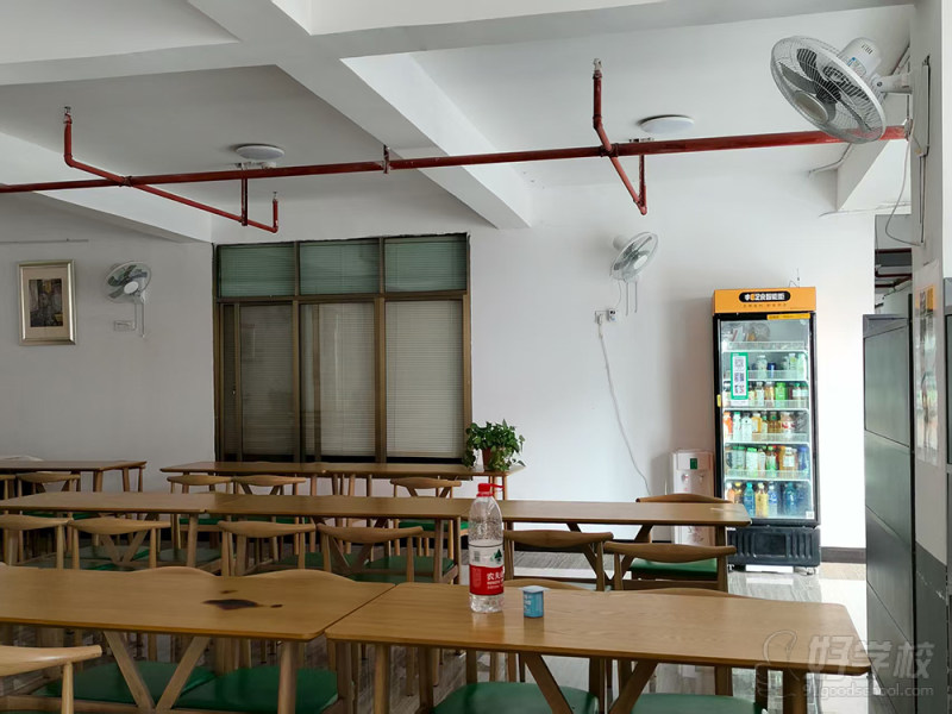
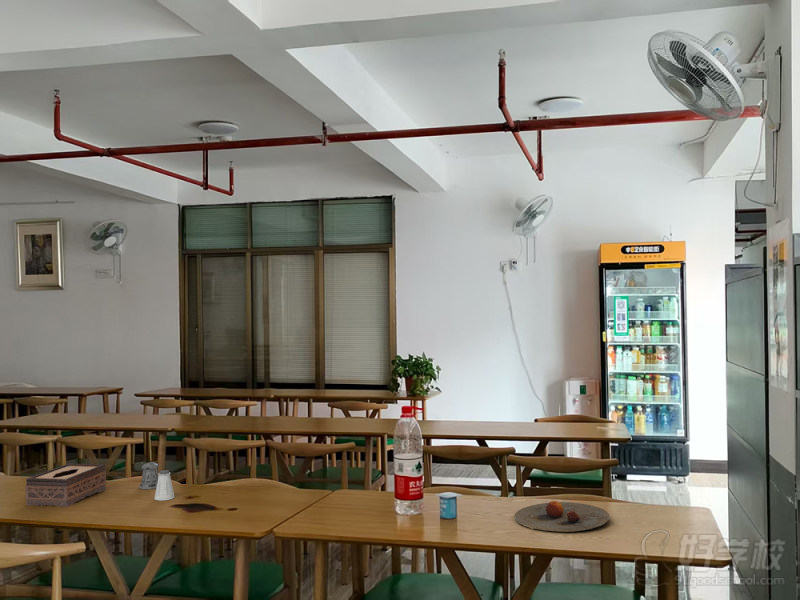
+ pepper shaker (149, 473)
+ plate (561, 512)
+ tissue box (67, 484)
+ saltshaker (164, 484)
